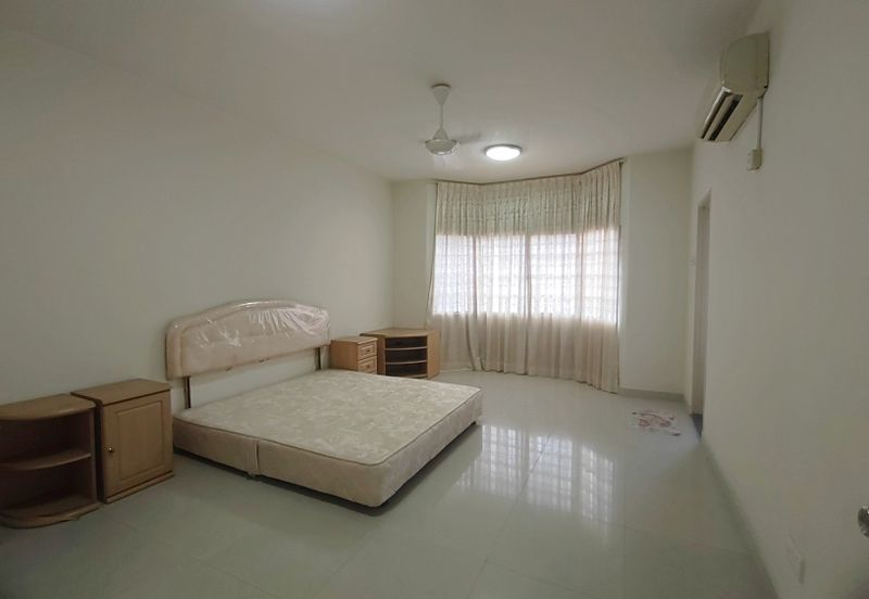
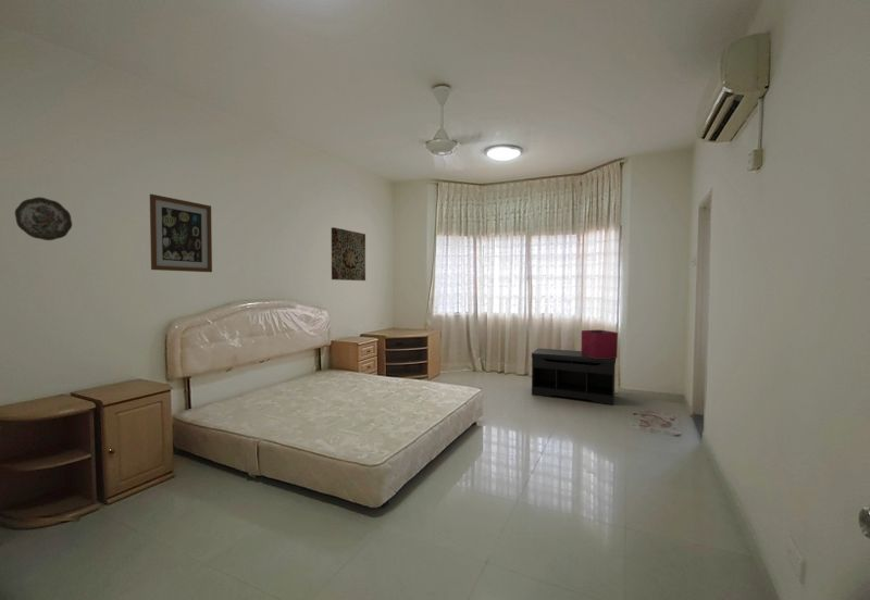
+ decorative plate (44, 218)
+ bench (573, 374)
+ storage bin (598, 343)
+ wall art (349, 255)
+ wall art (183, 236)
